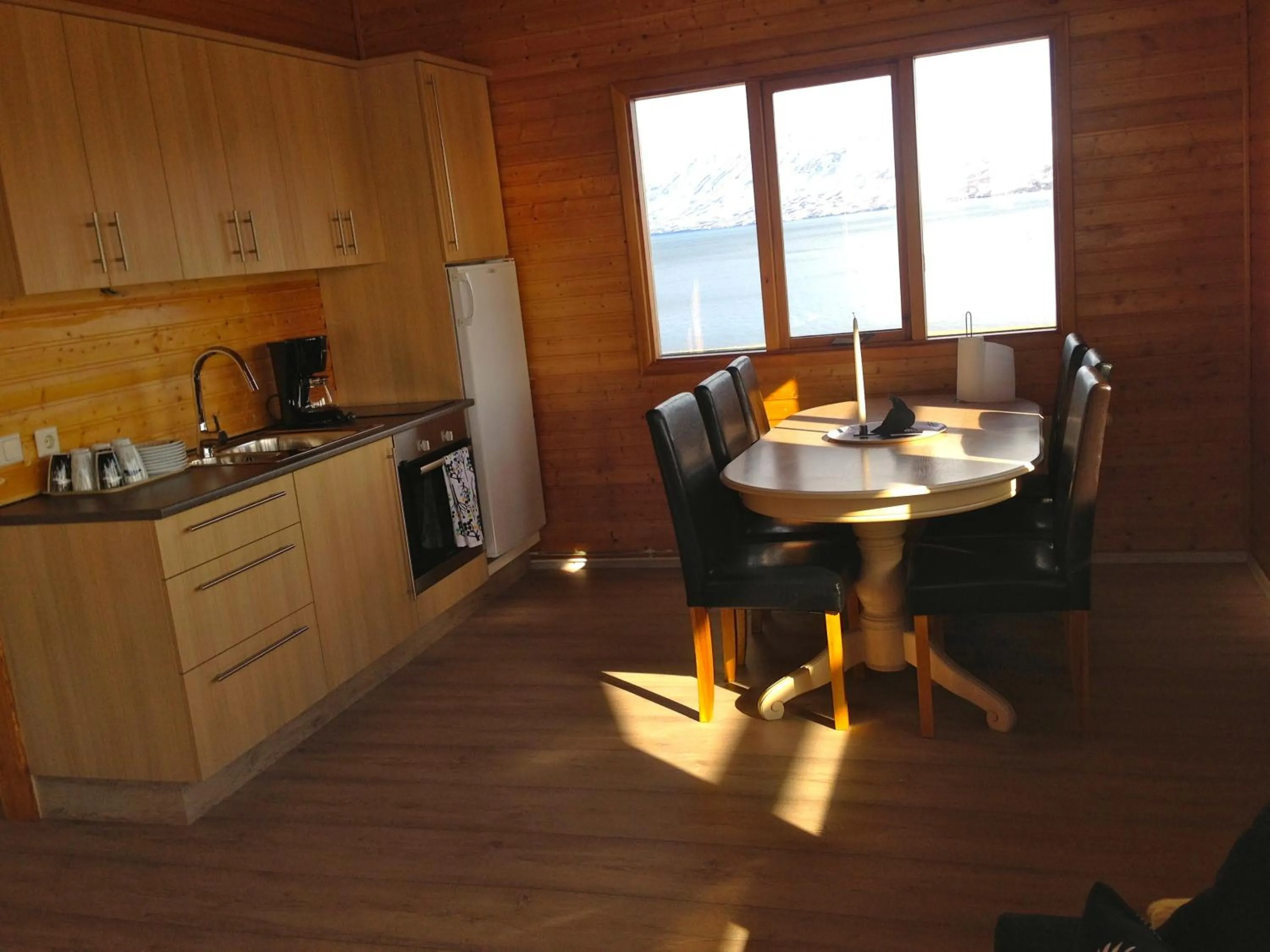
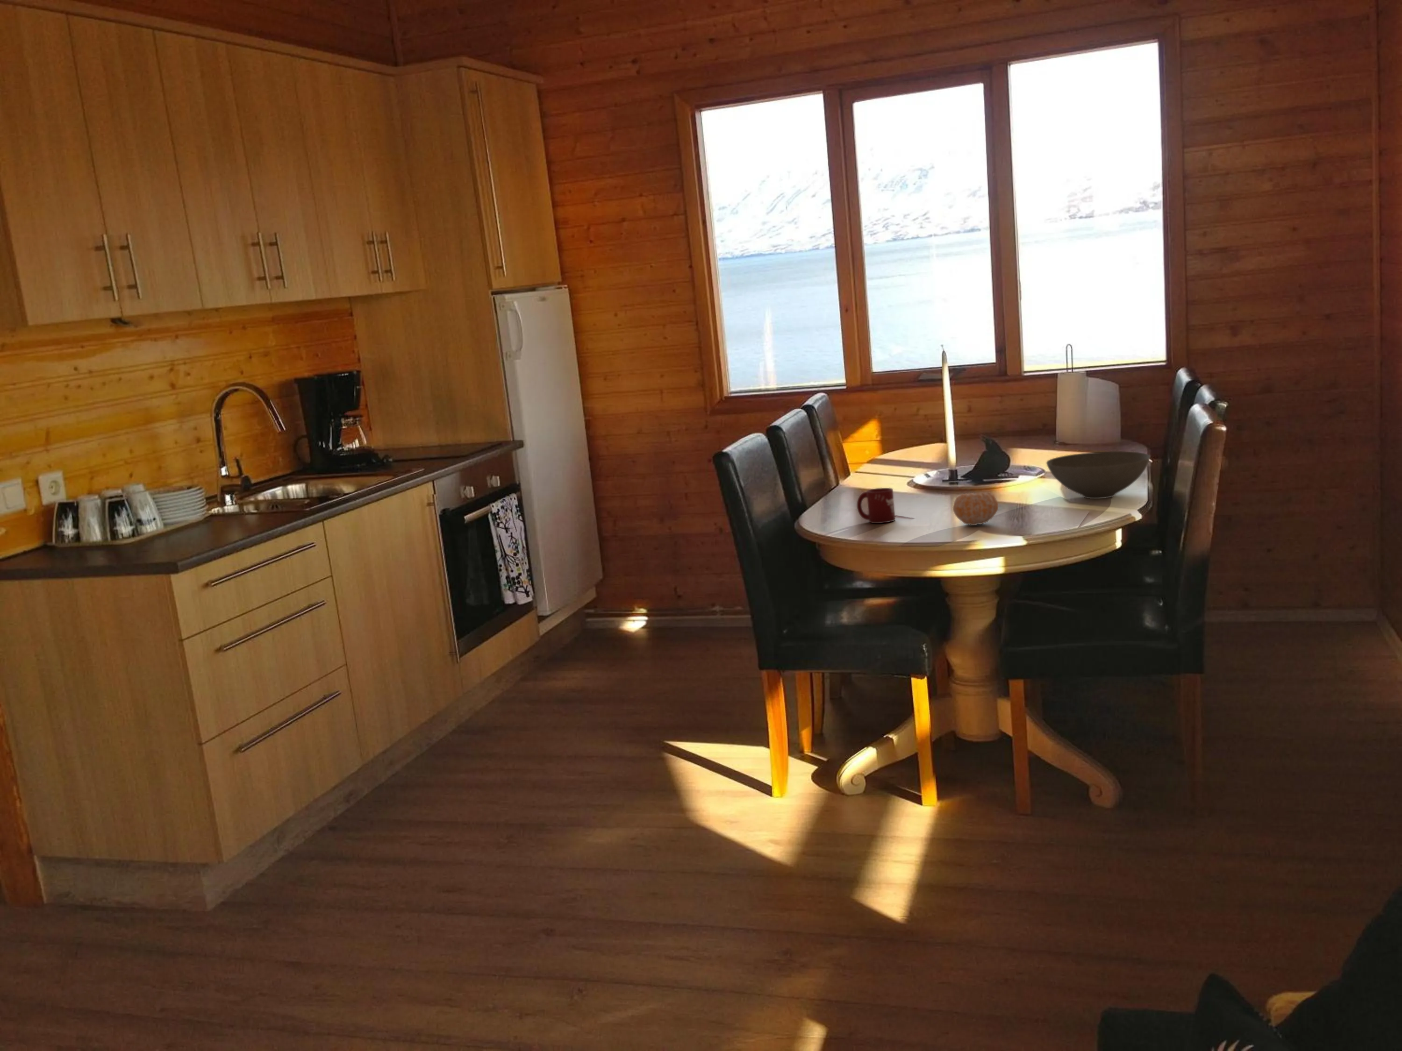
+ cup (874, 506)
+ fruit (975, 508)
+ bowl (1098, 477)
